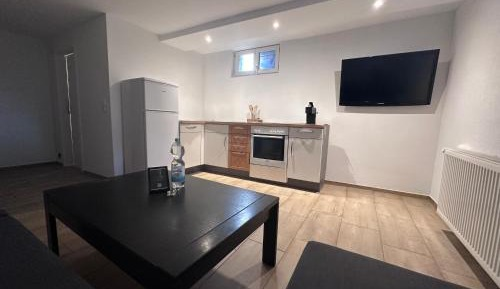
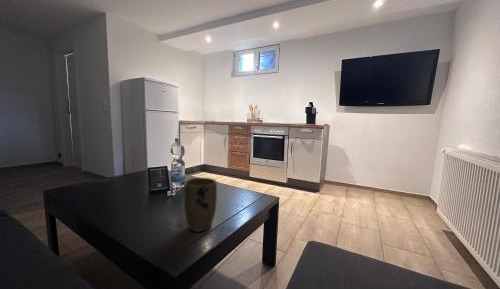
+ plant pot (200, 204)
